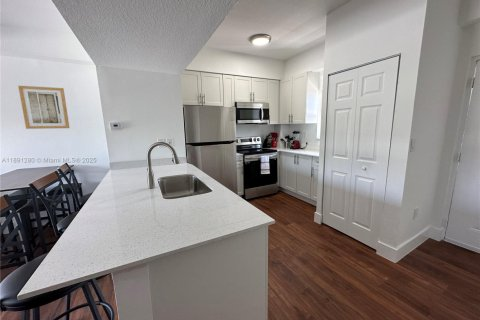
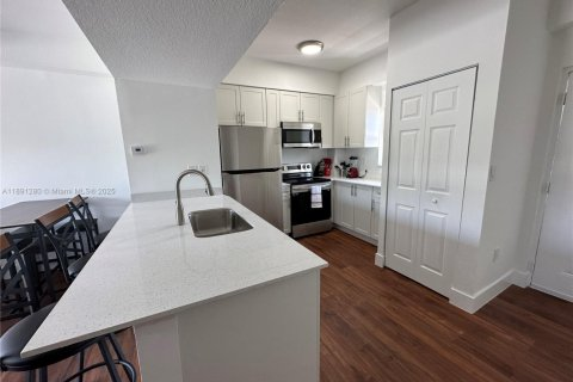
- wall art (45, 108)
